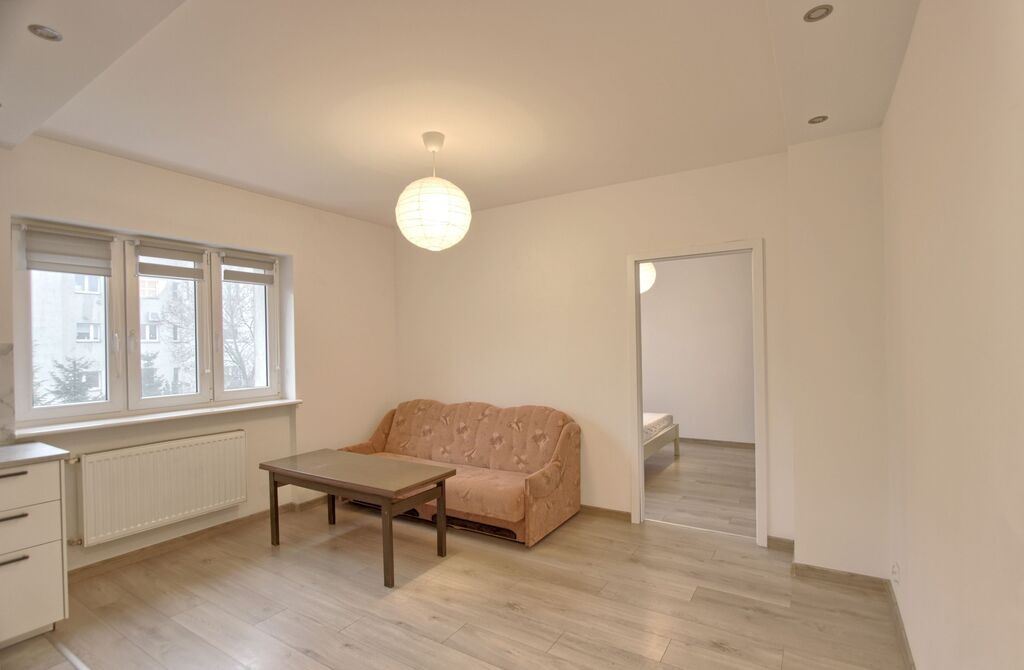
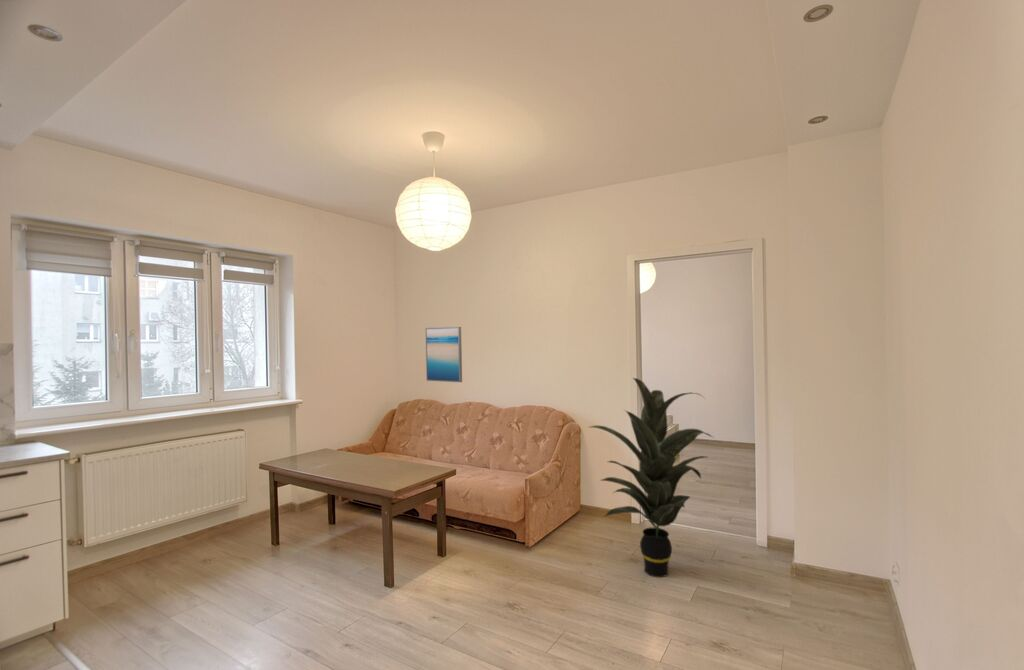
+ indoor plant (652, 473)
+ wall art (443, 354)
